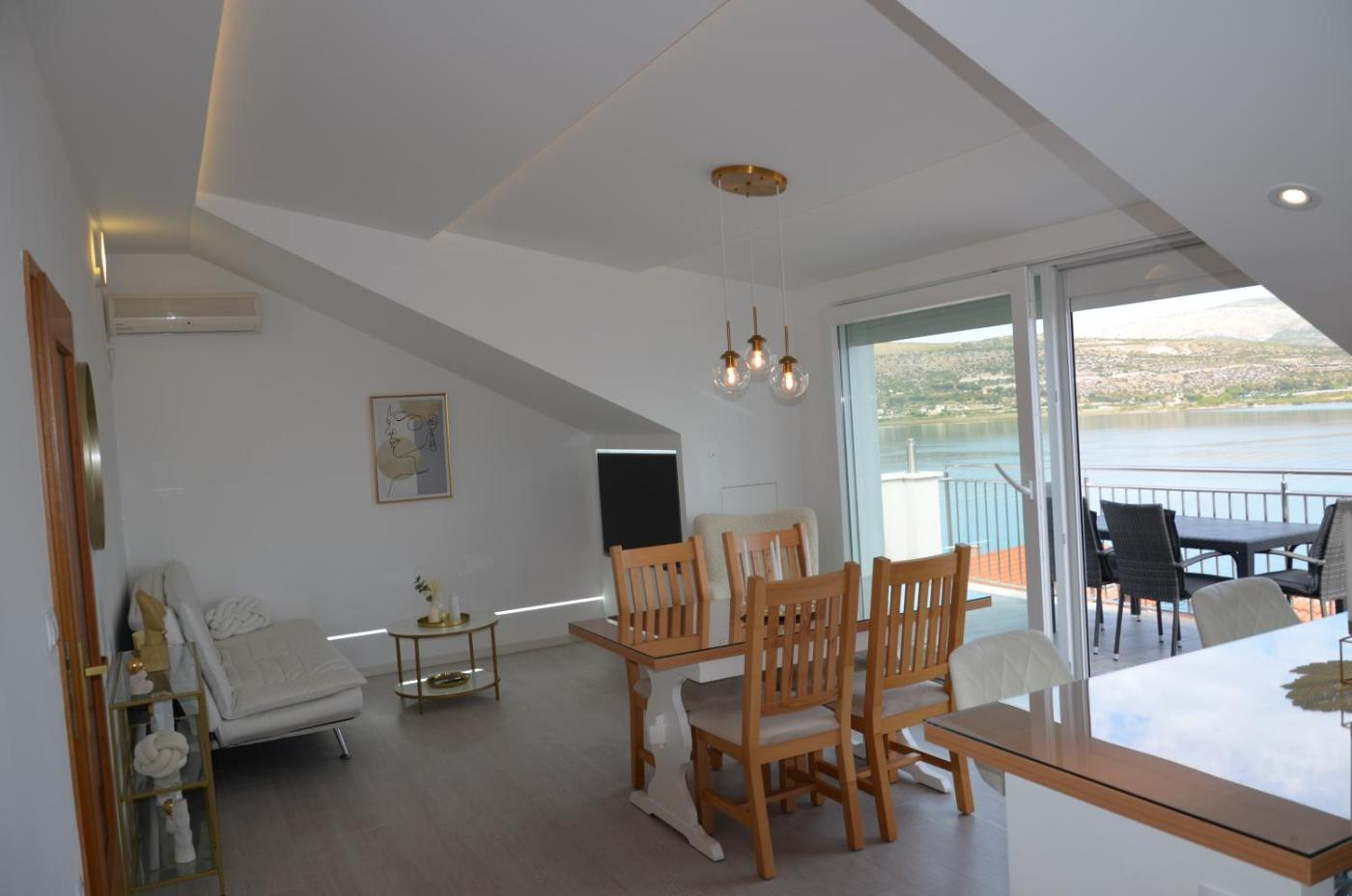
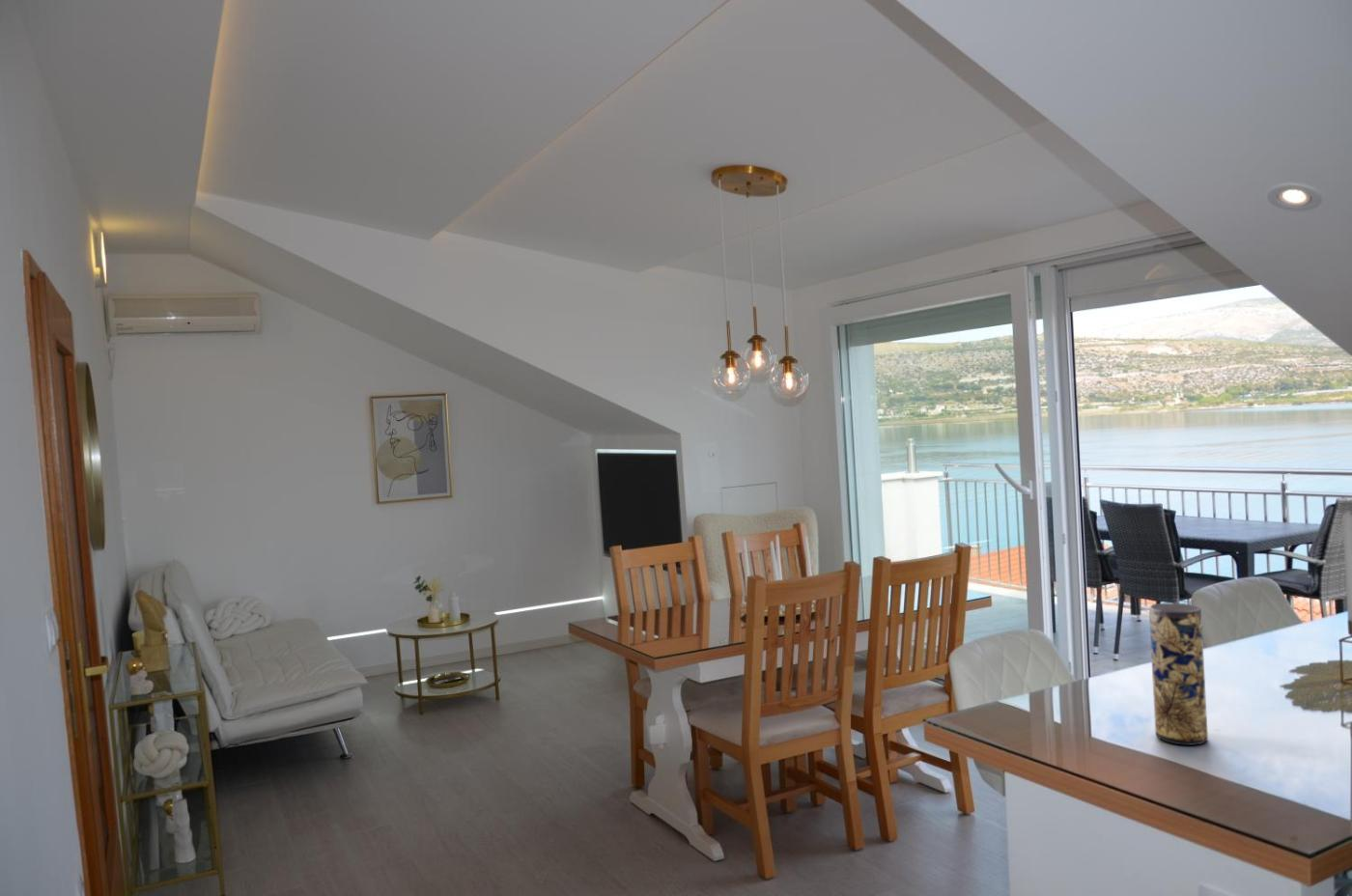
+ vase (1177, 672)
